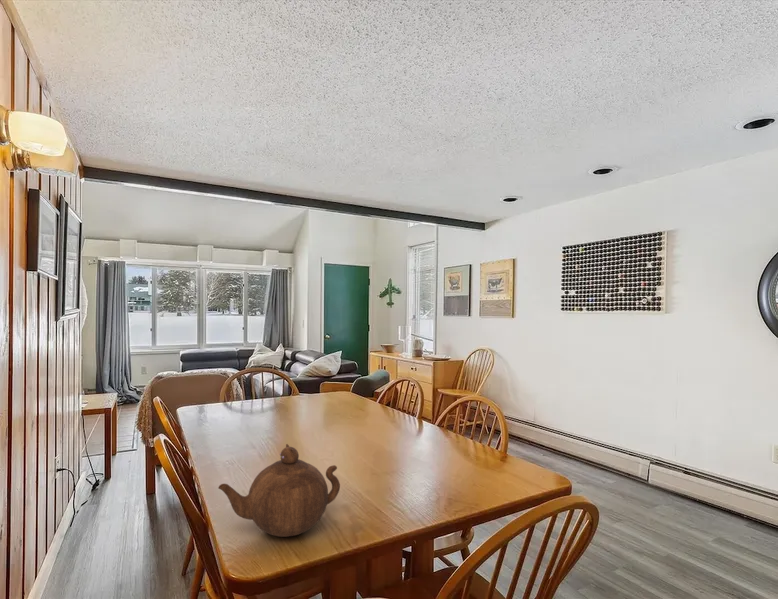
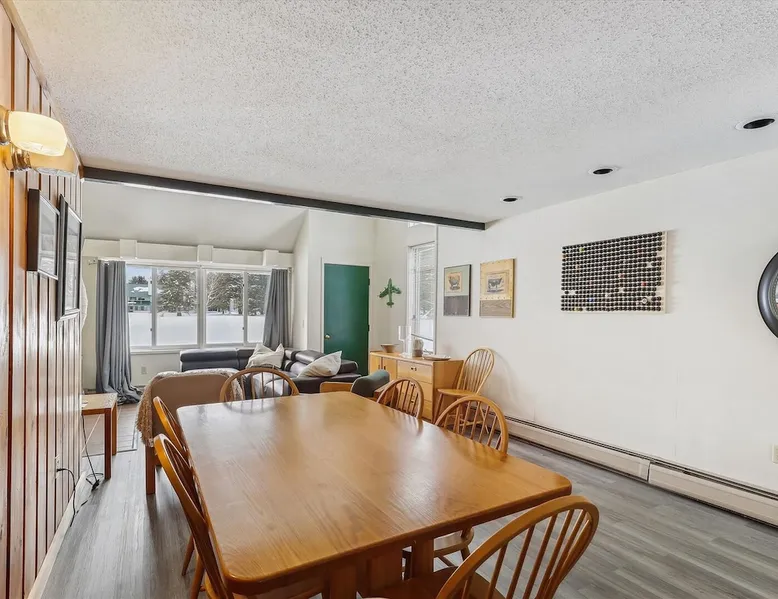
- teapot (282, 489)
